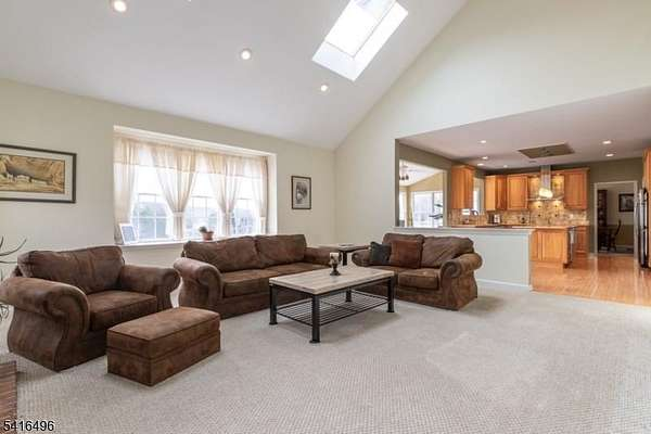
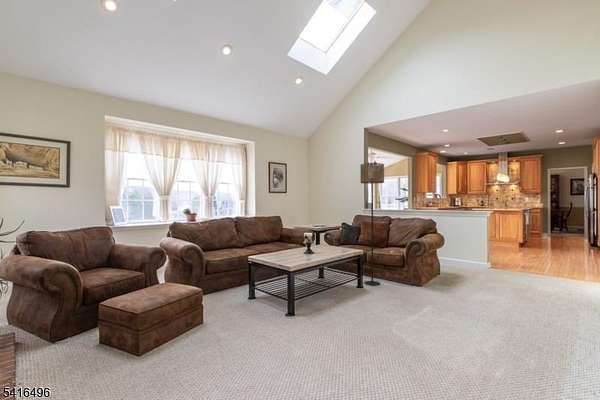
+ floor lamp (372, 223)
